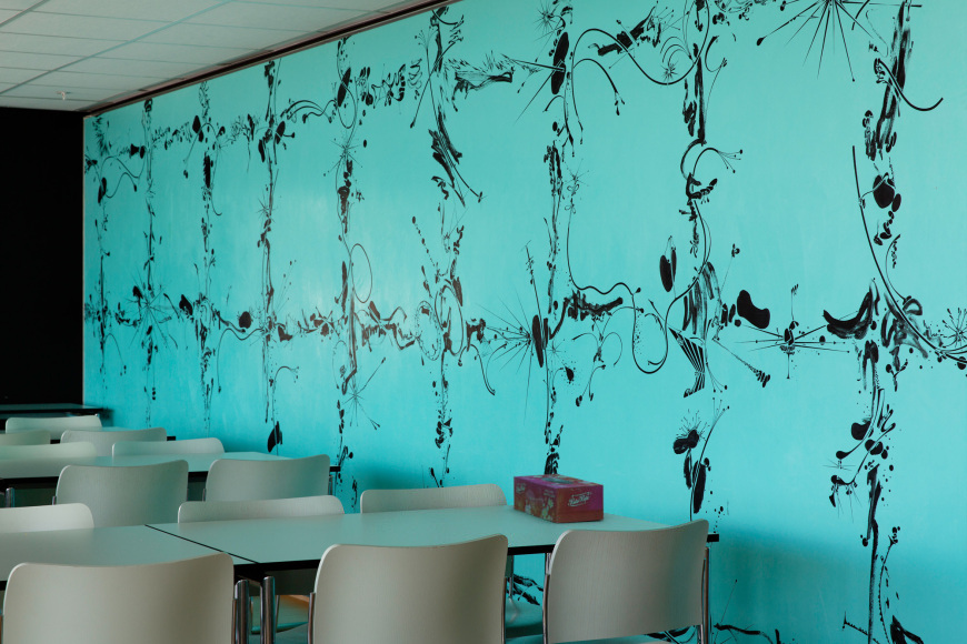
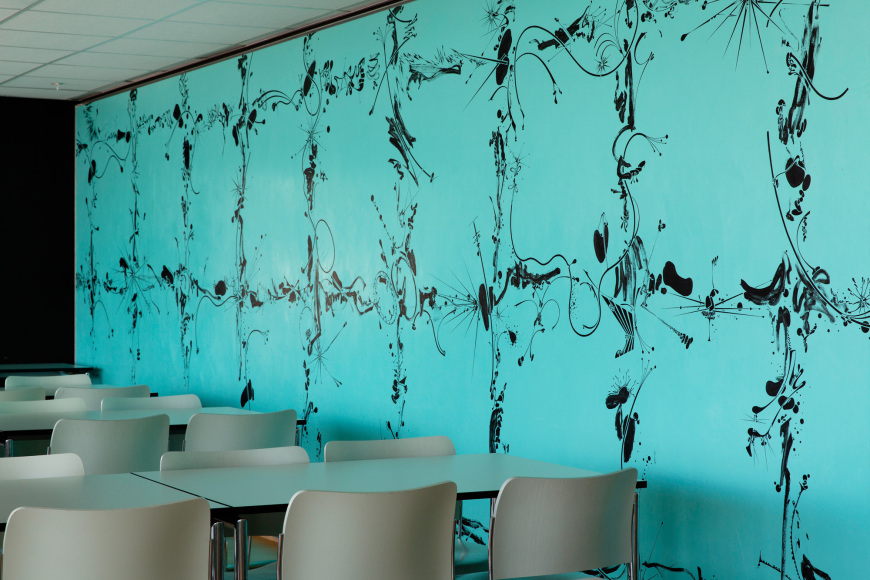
- tissue box (557, 496)
